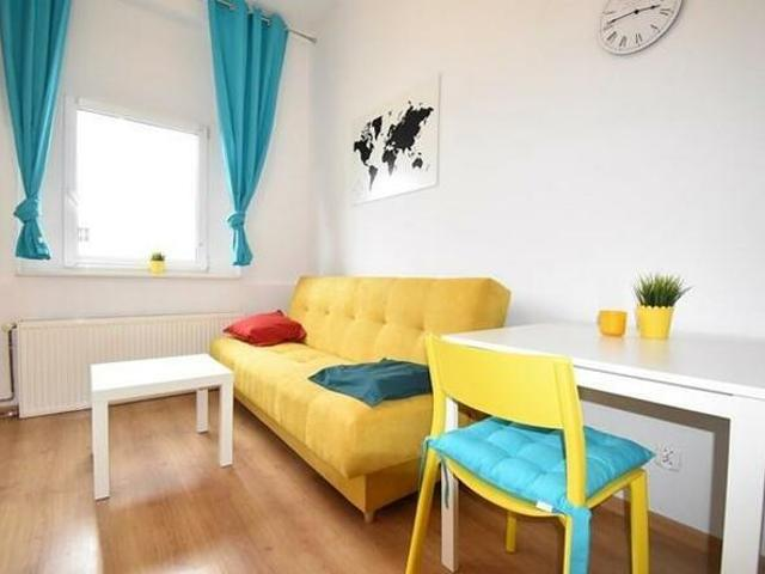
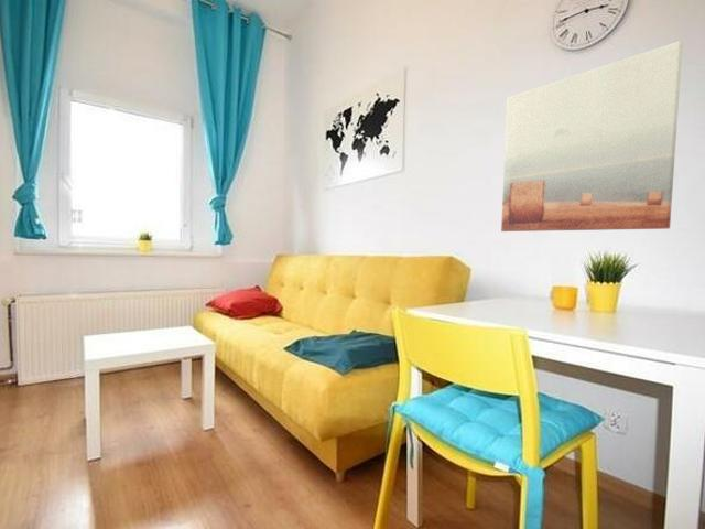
+ wall art (576, 153)
